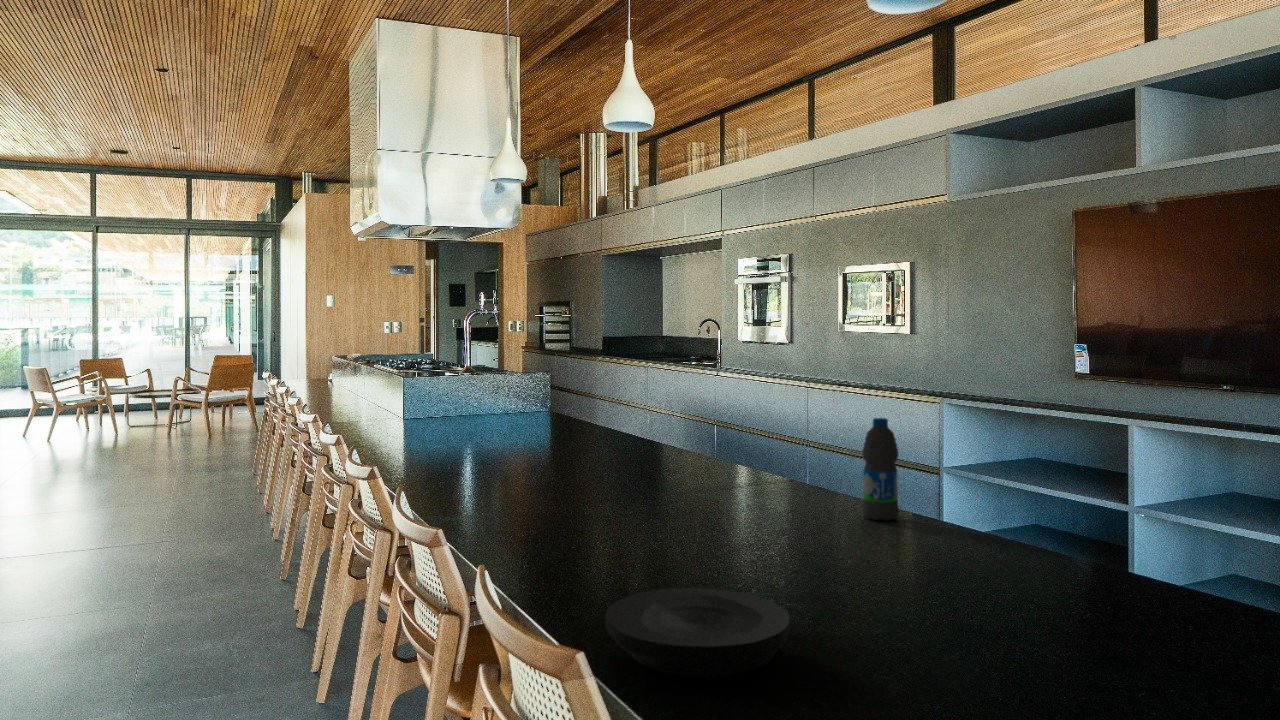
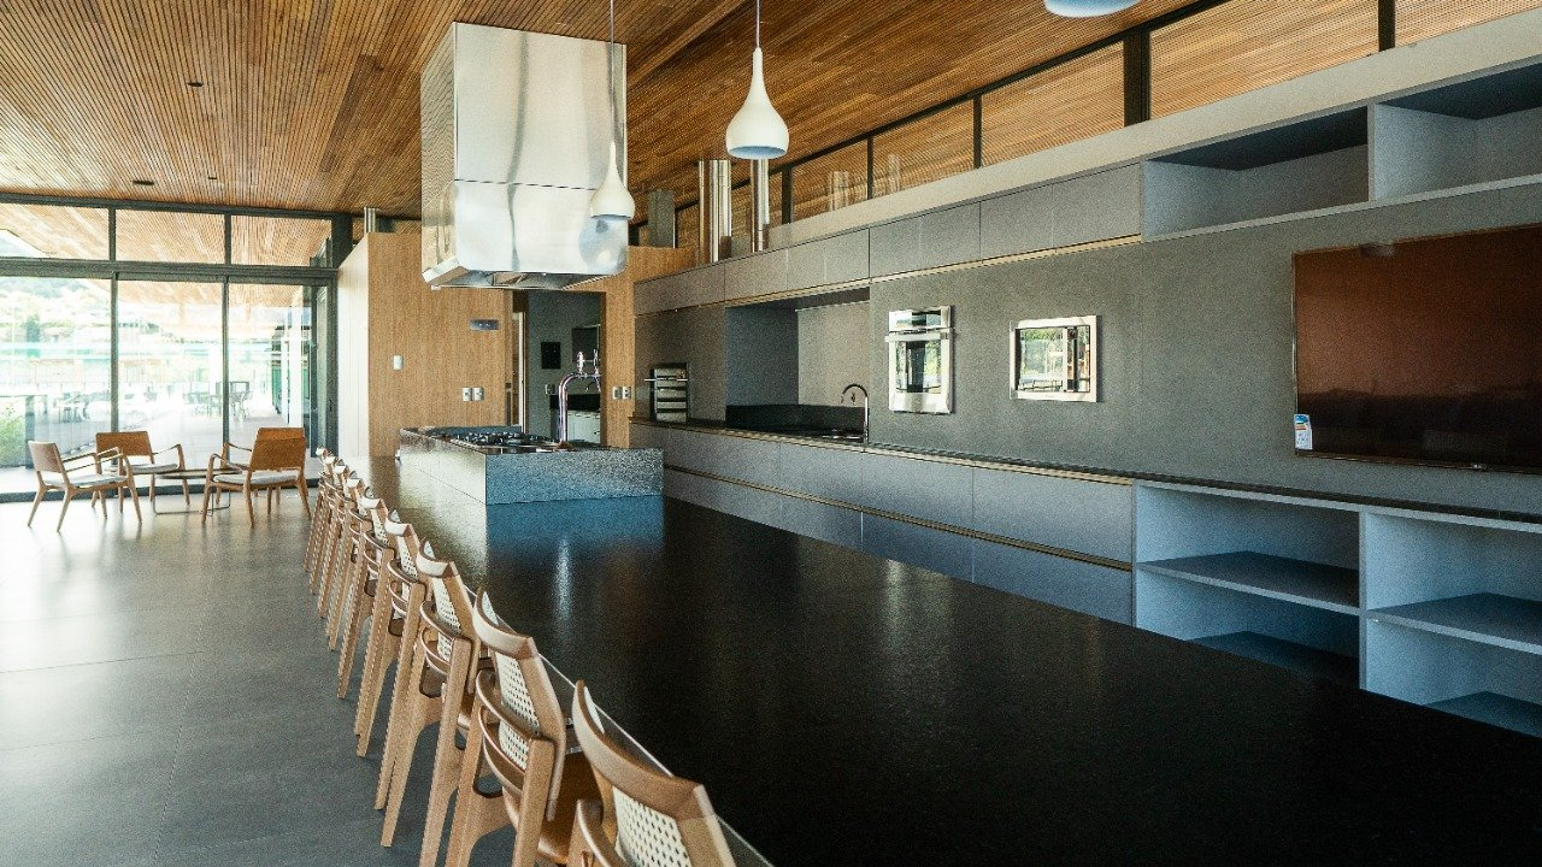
- plate (696, 635)
- water bottle (880, 468)
